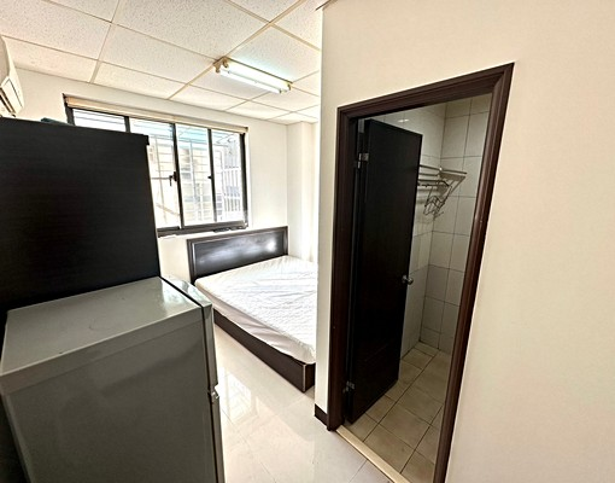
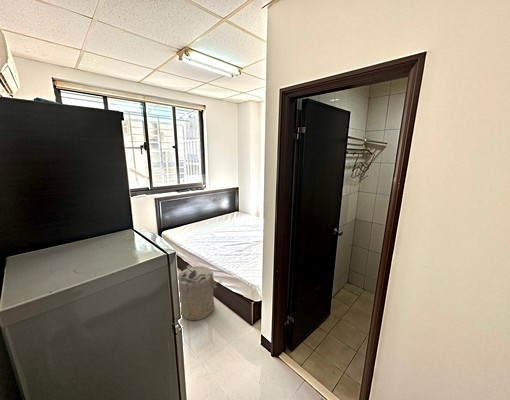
+ laundry hamper (196, 288)
